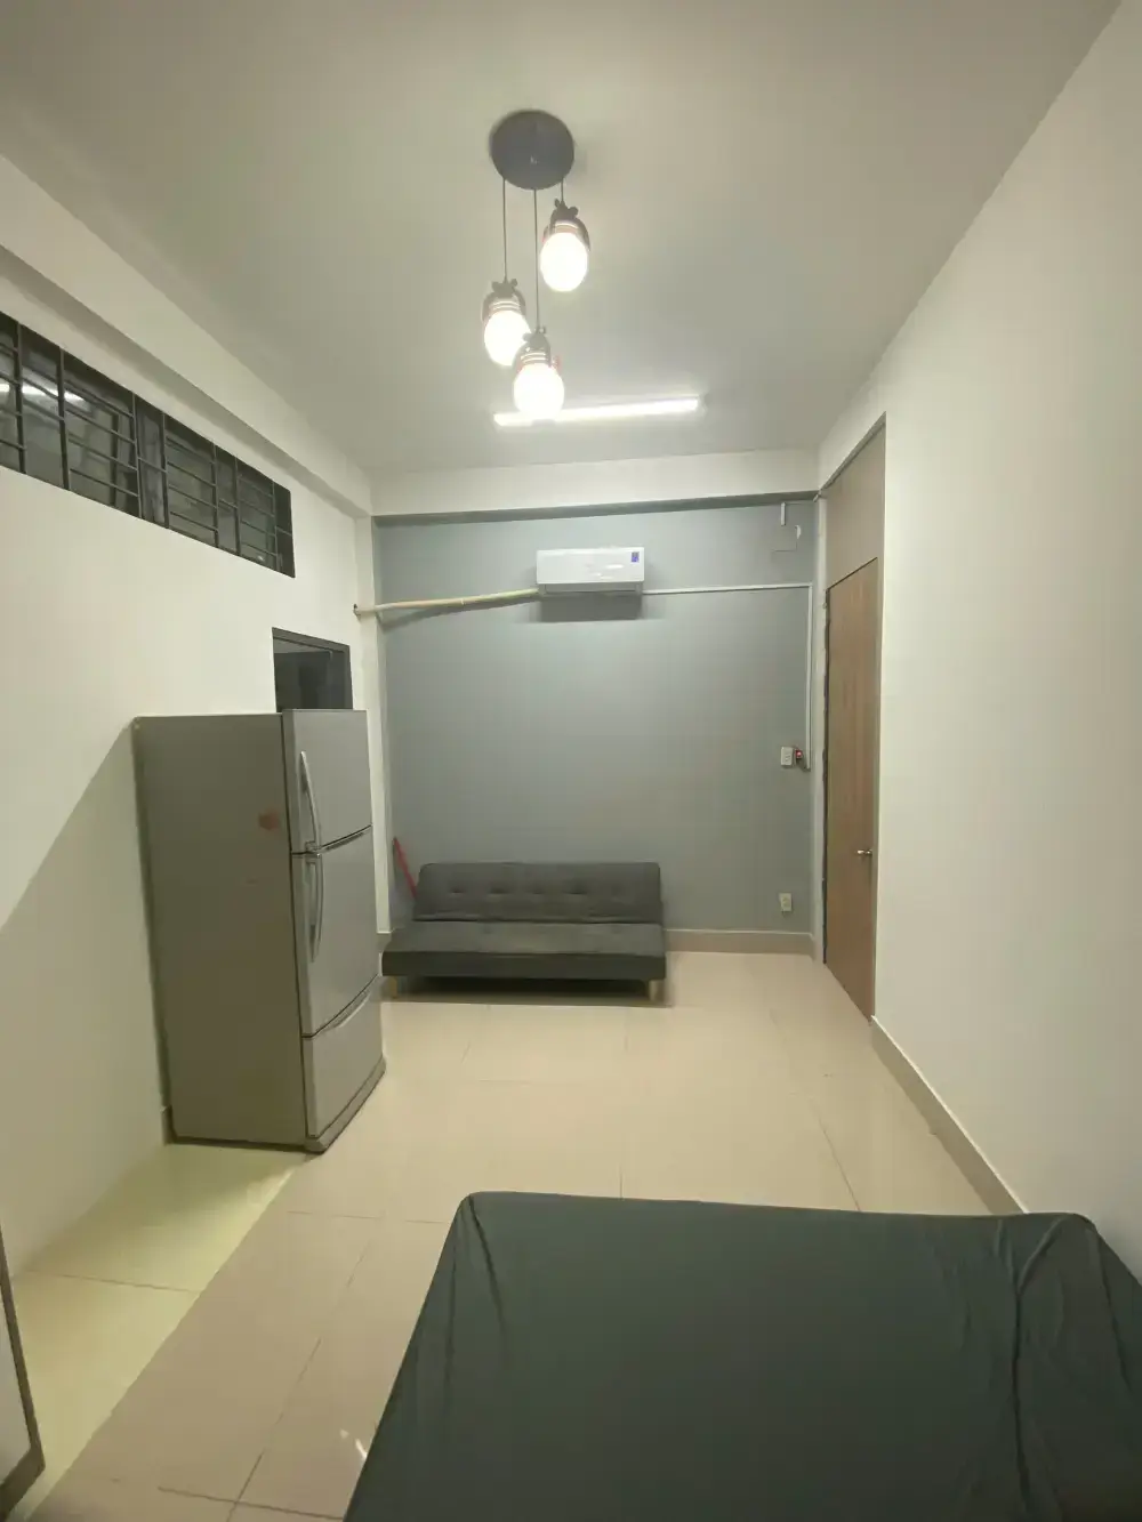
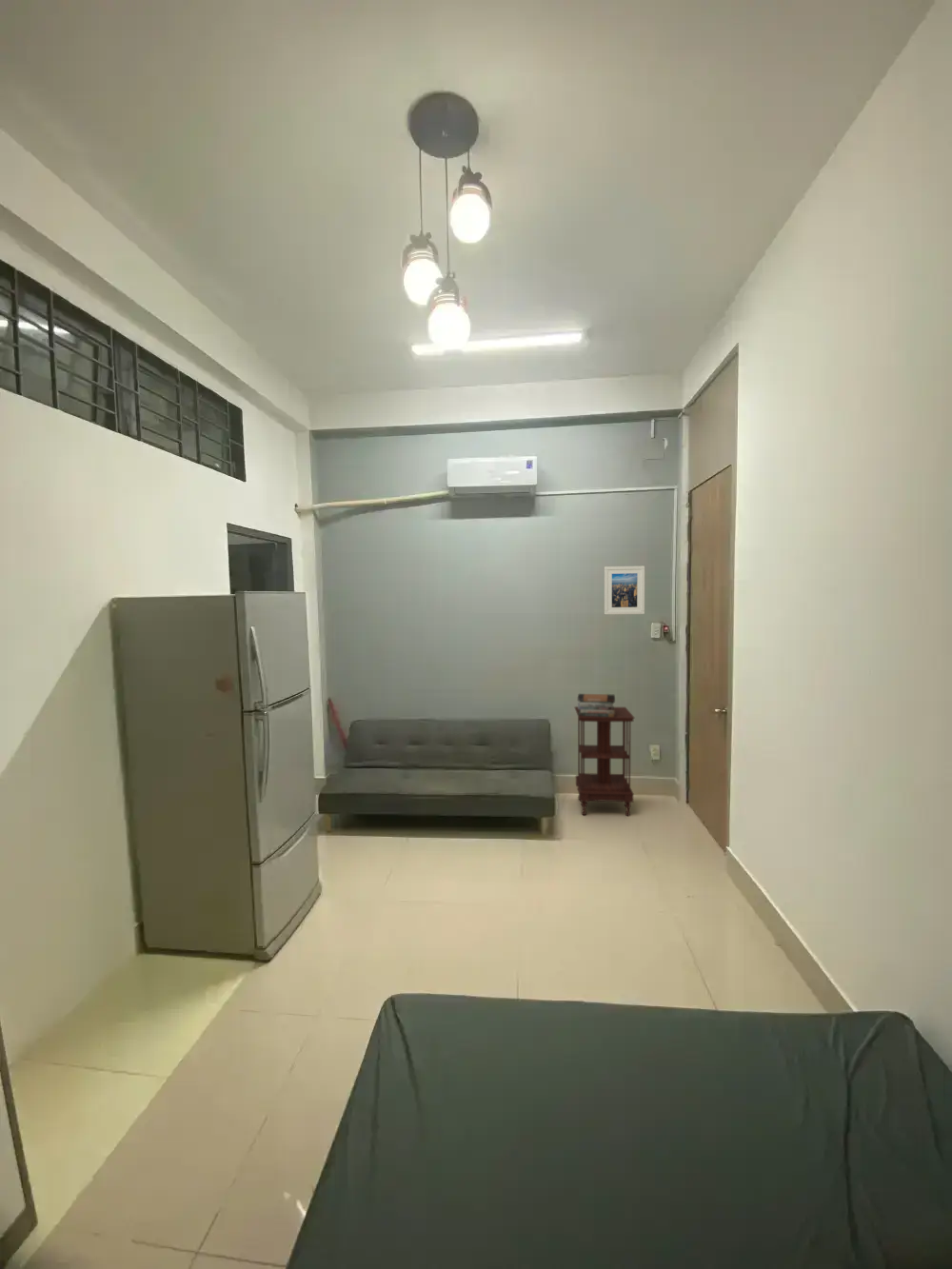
+ book stack (596, 704)
+ side table (603, 760)
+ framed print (624, 590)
